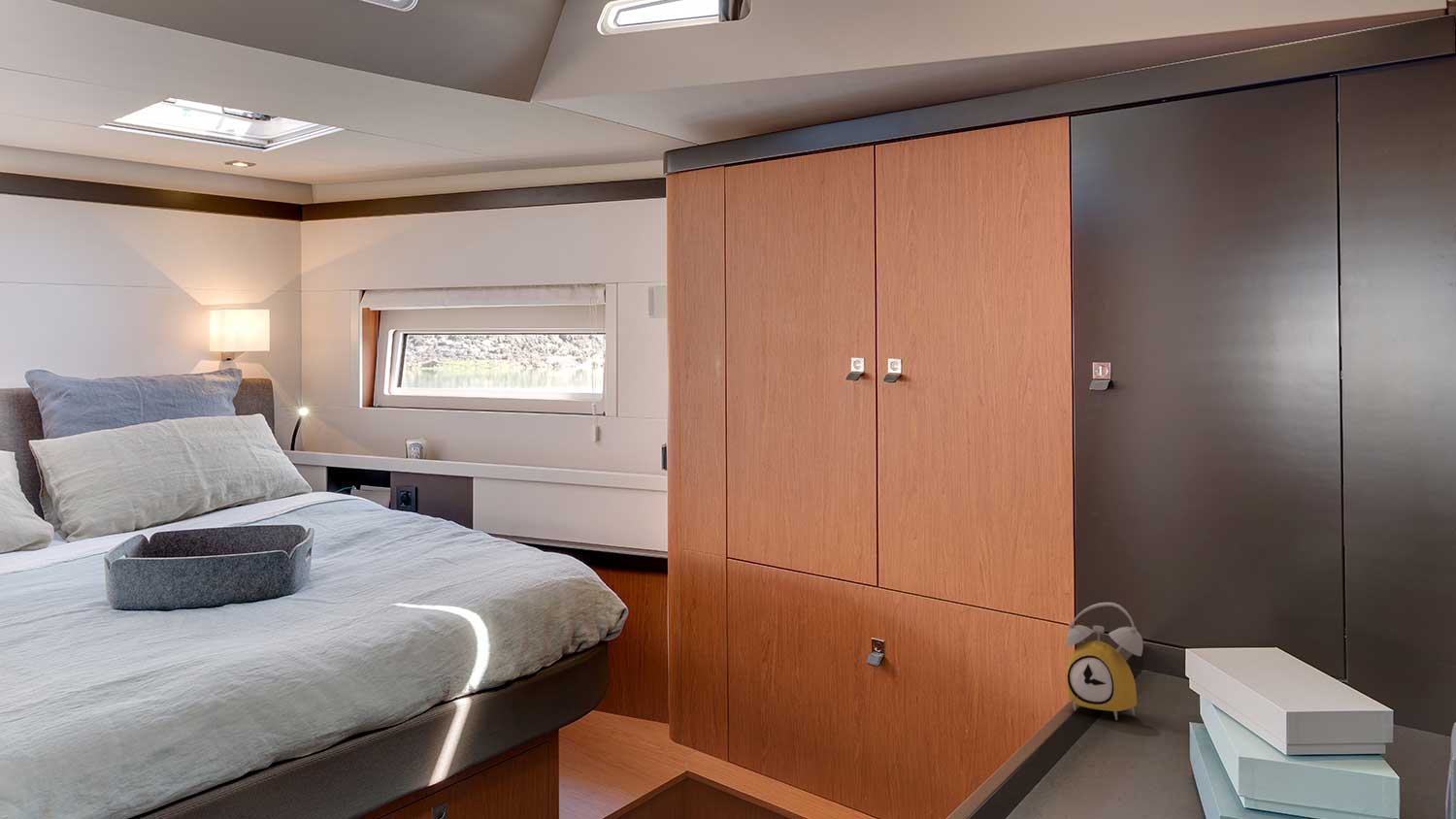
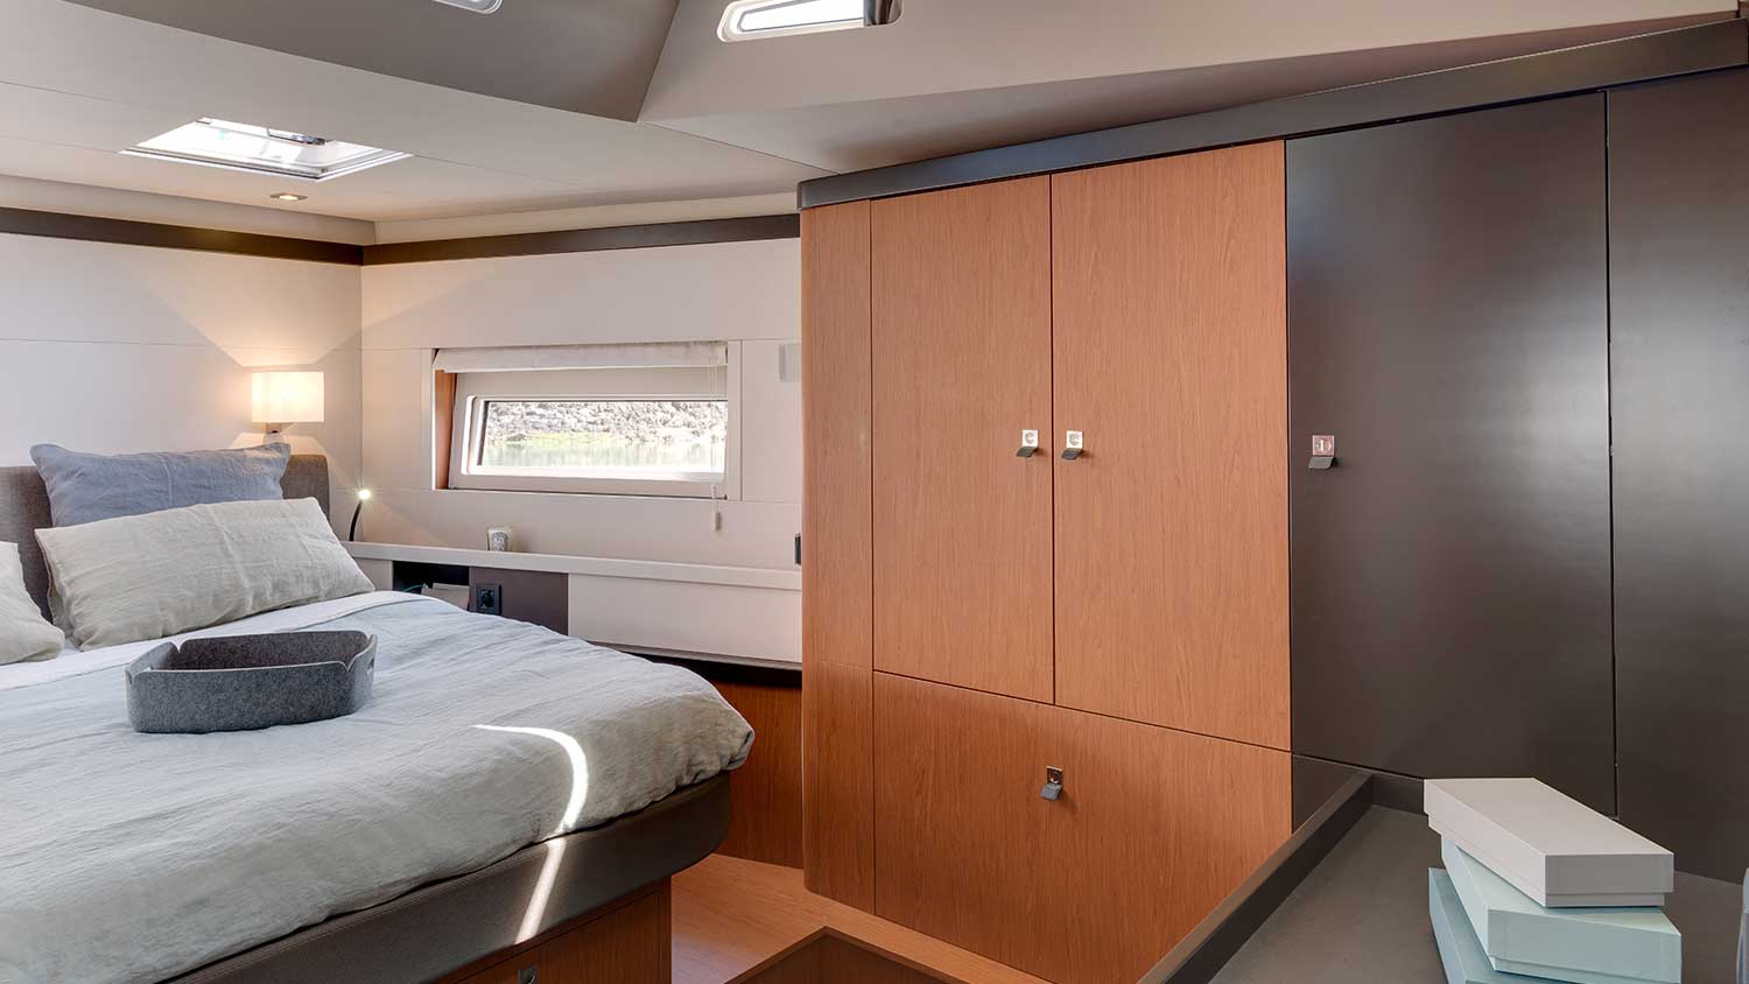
- alarm clock (1108, 654)
